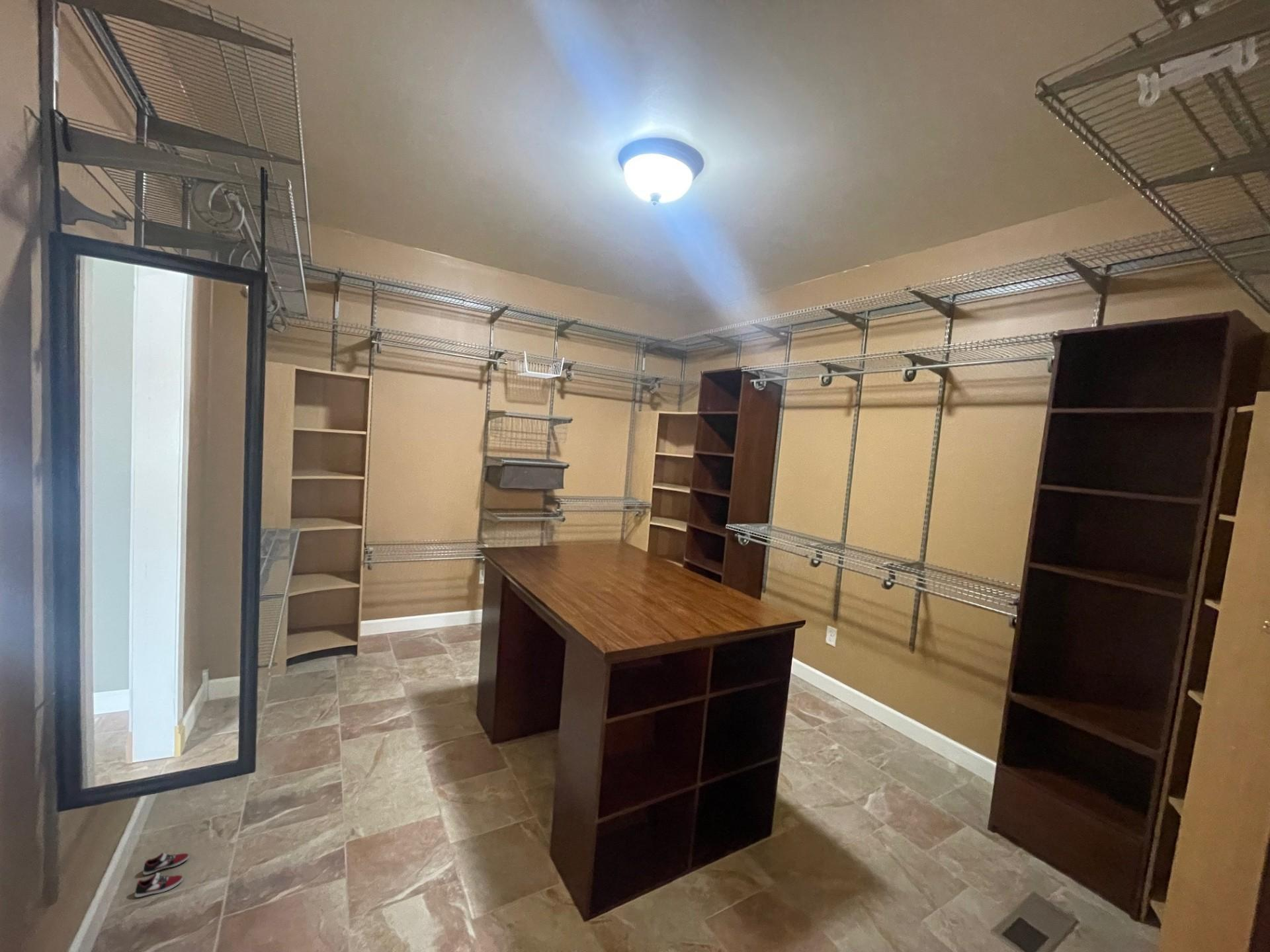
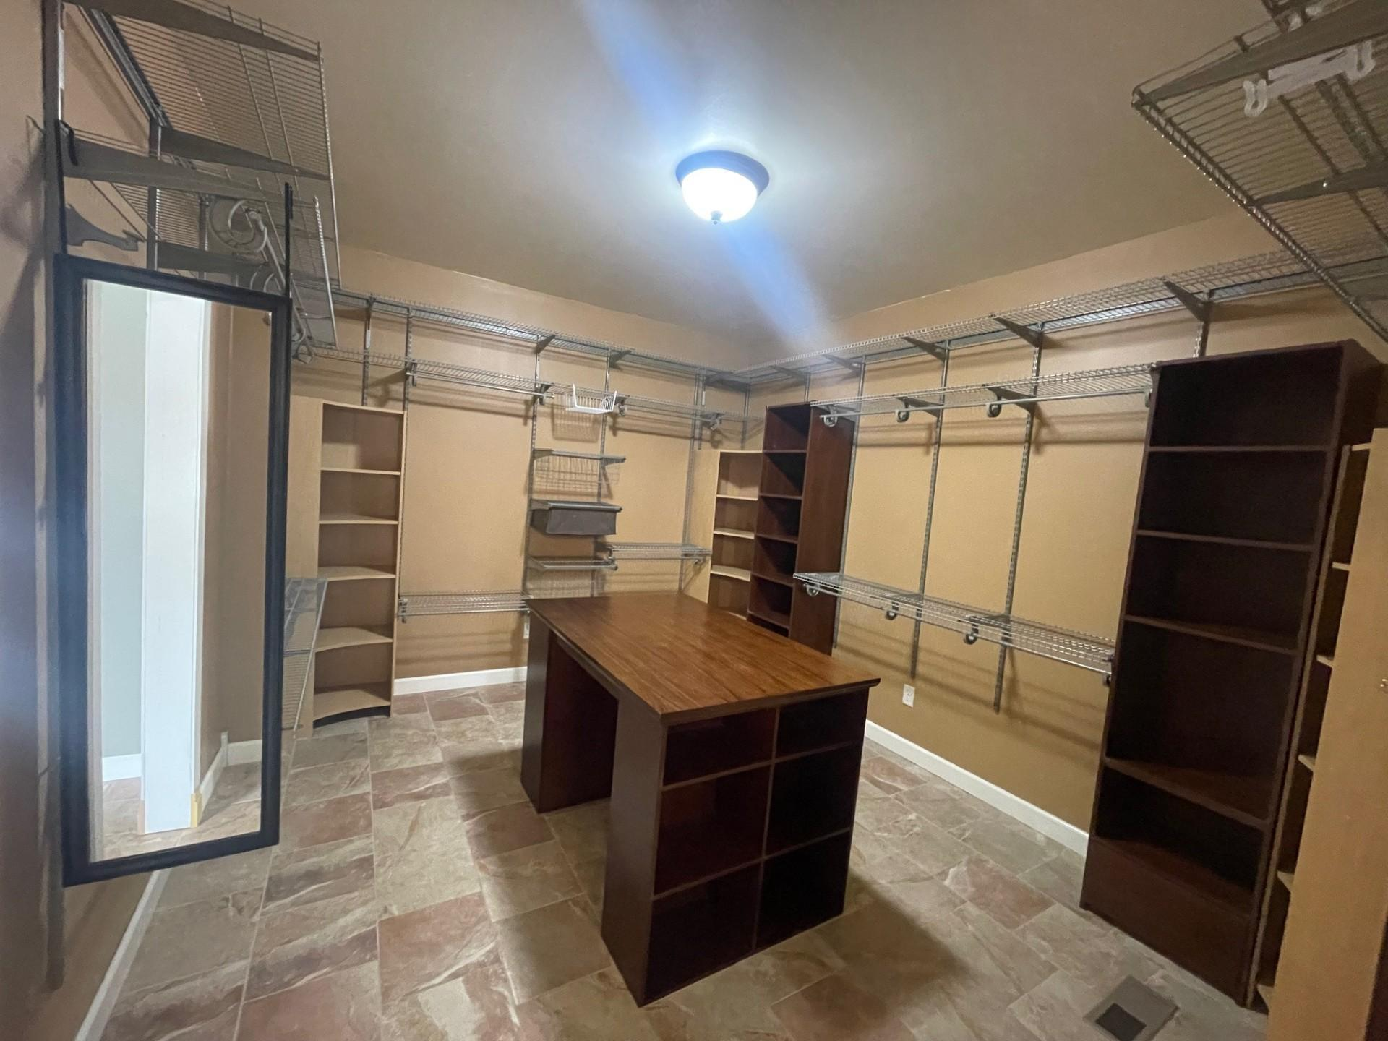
- sneaker (162, 869)
